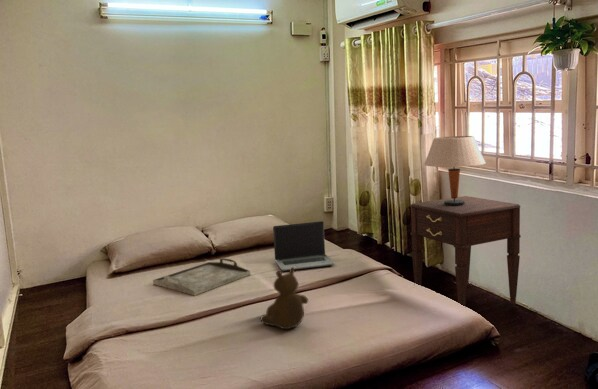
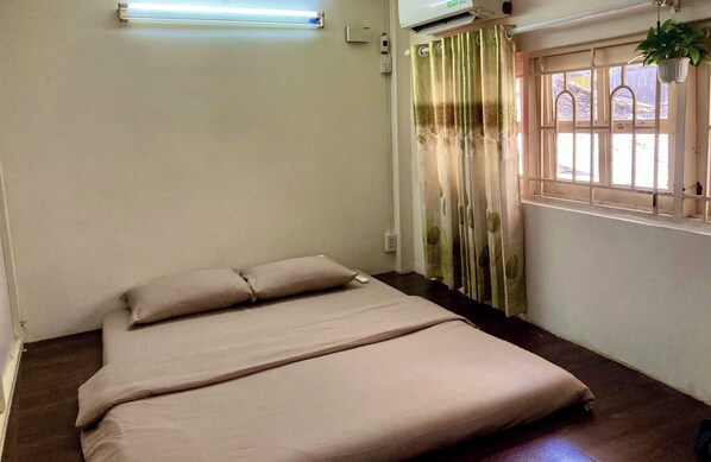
- nightstand (463, 252)
- laptop computer (303, 245)
- teddy bear (281, 296)
- table lamp (454, 170)
- serving tray (202, 273)
